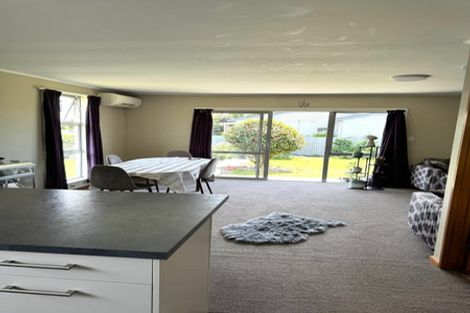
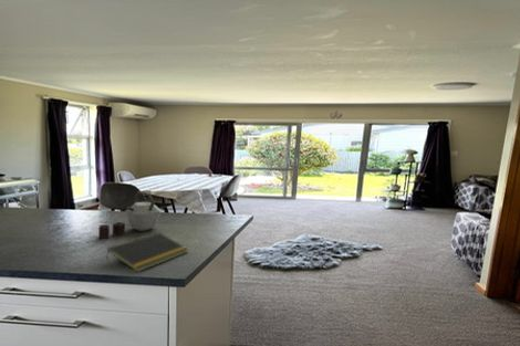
+ notepad (149, 250)
+ kettle (128, 212)
